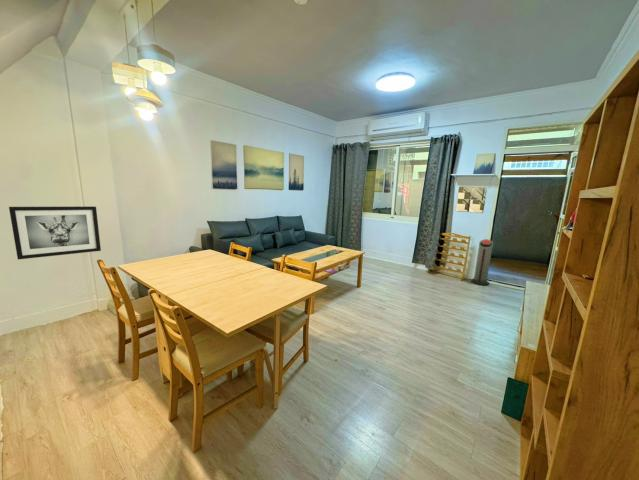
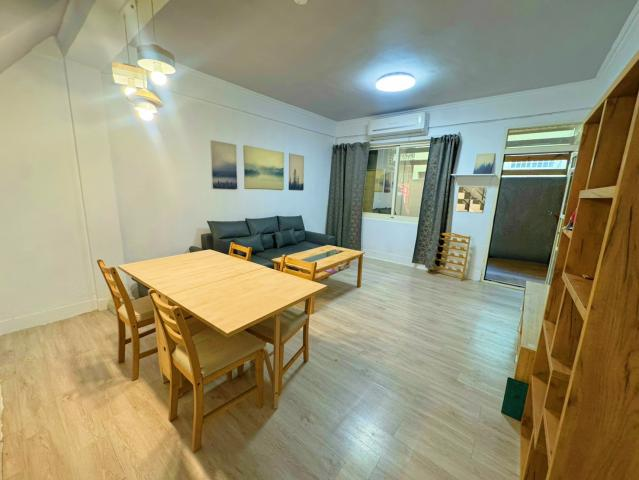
- wall art (59, 231)
- air purifier (483, 261)
